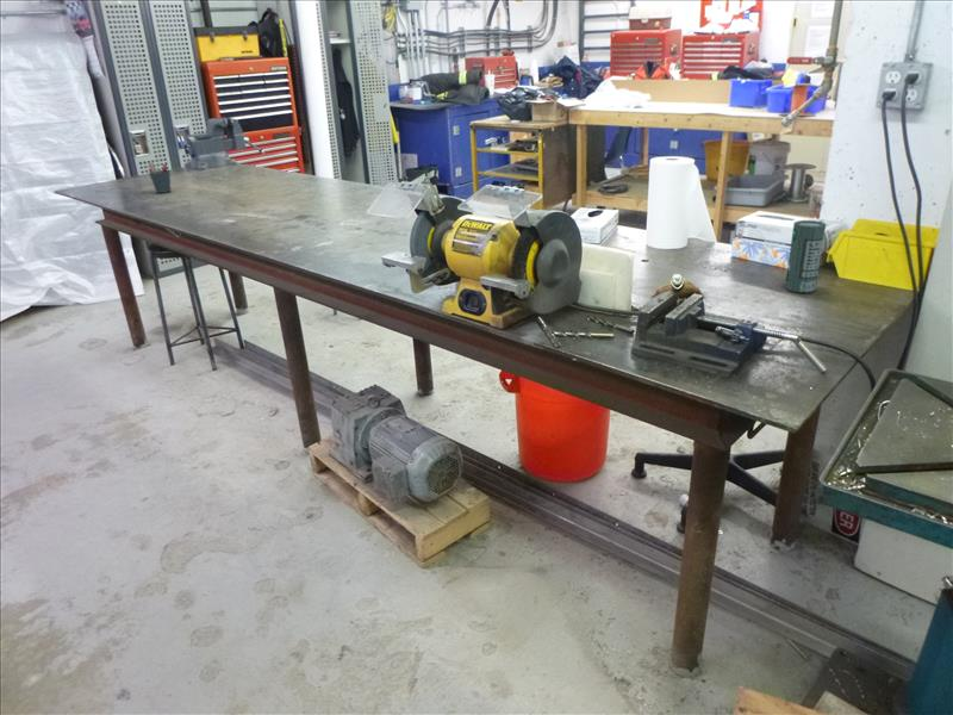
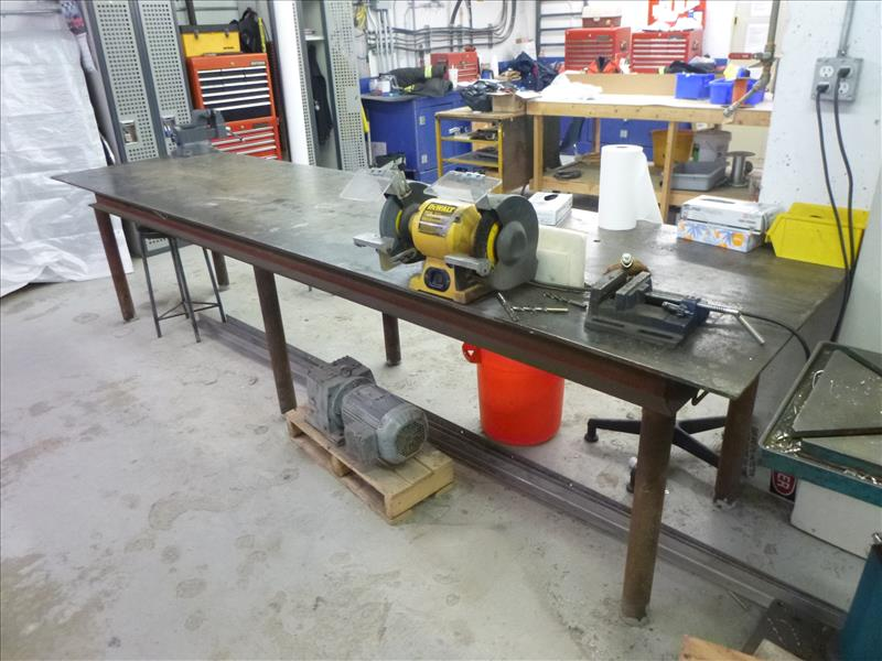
- pen holder (160, 175)
- can (804, 256)
